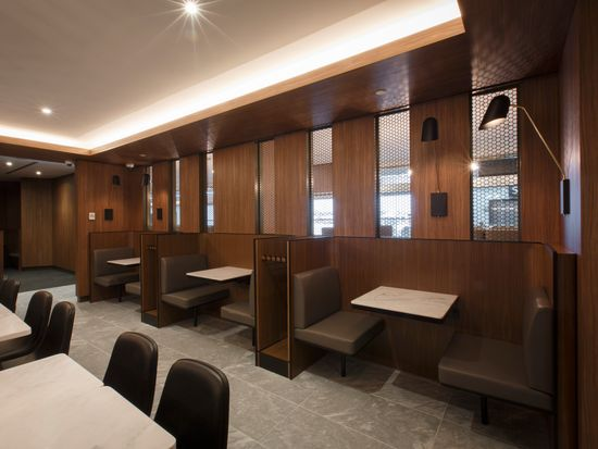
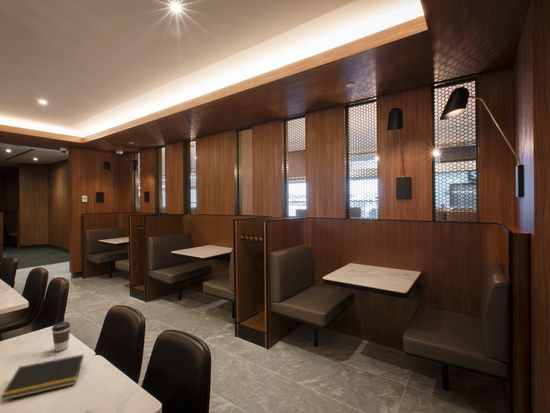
+ notepad (46, 375)
+ coffee cup (61, 336)
